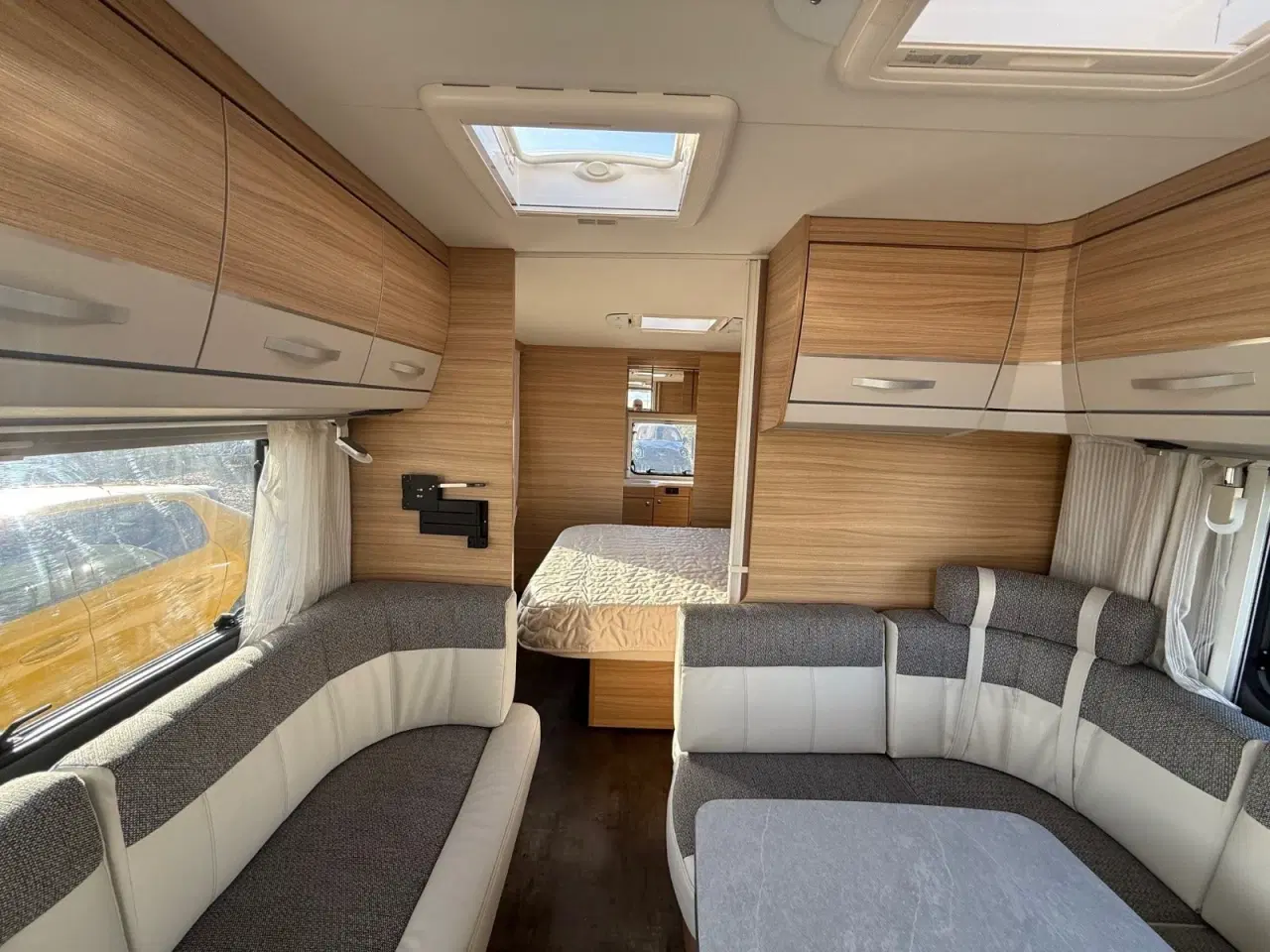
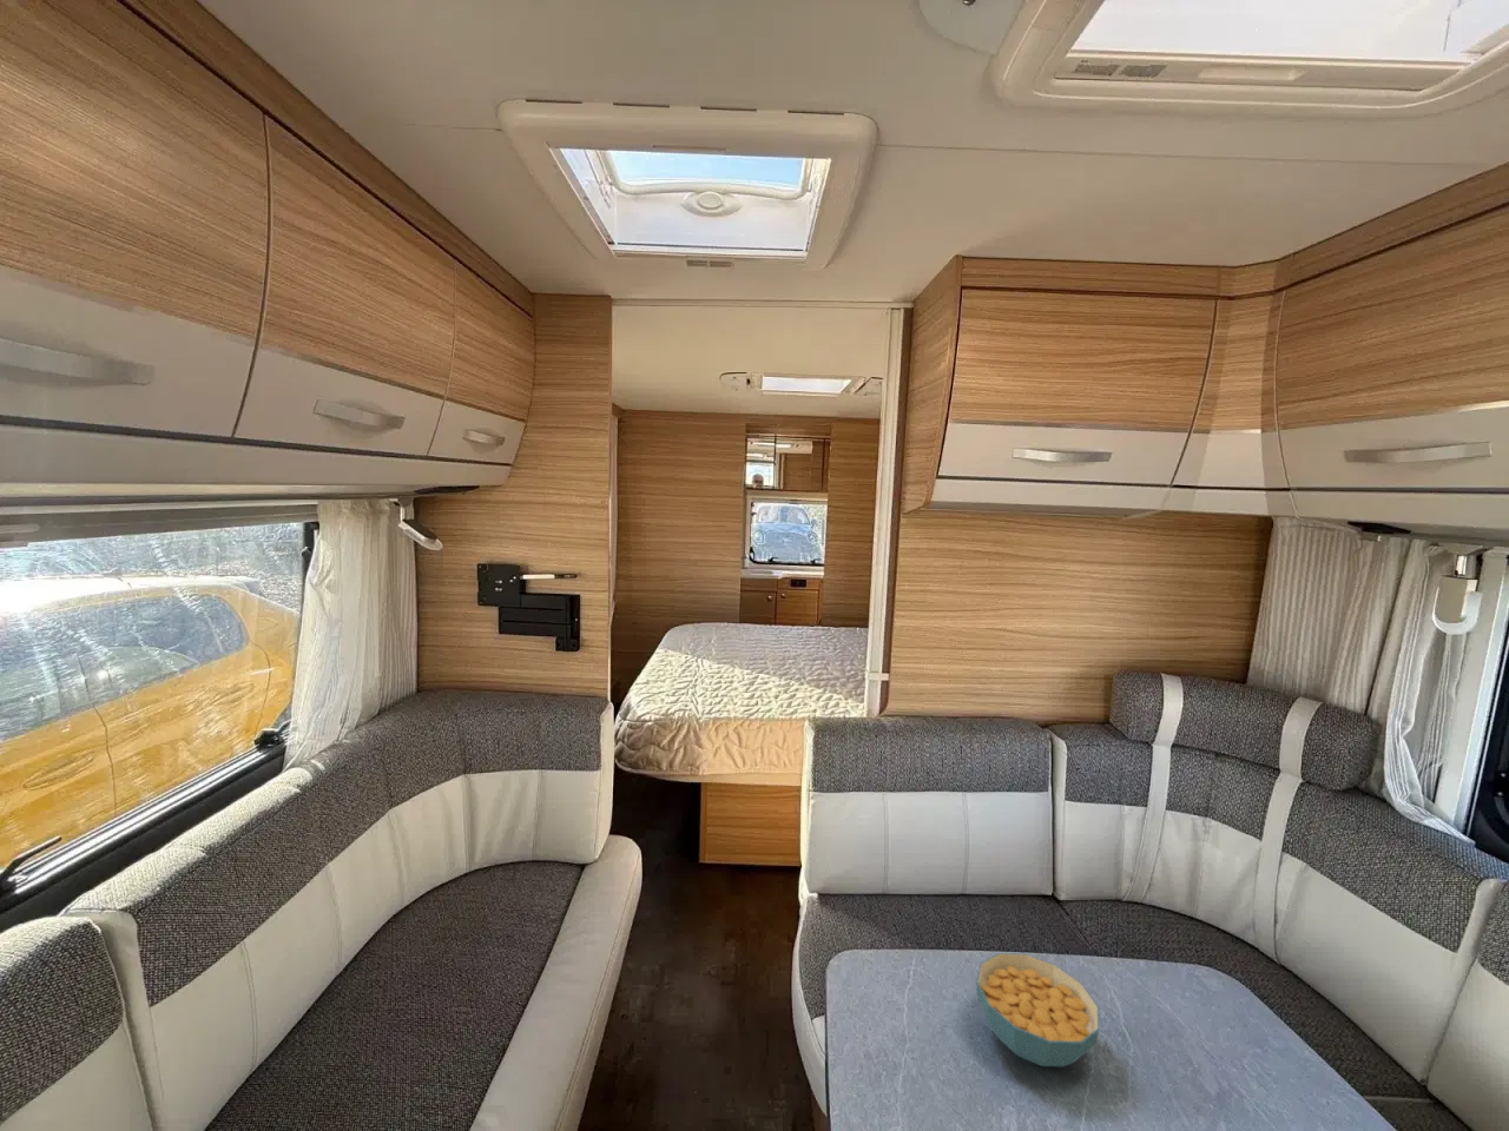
+ cereal bowl (1033, 1019)
